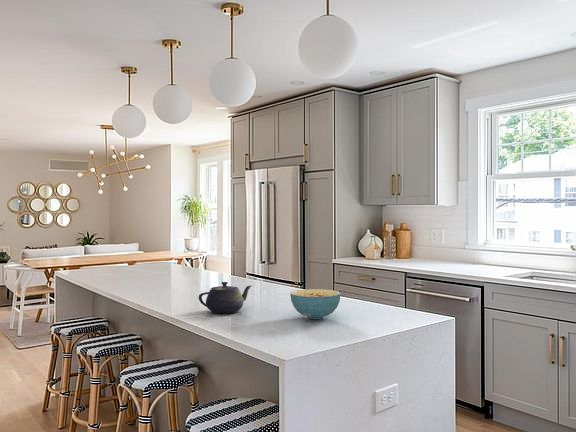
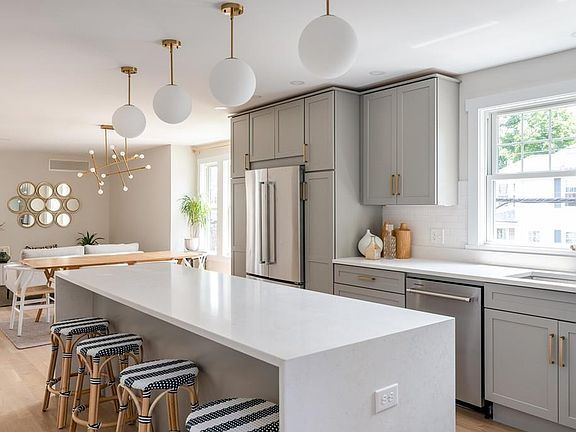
- cereal bowl (315, 305)
- teapot (226, 296)
